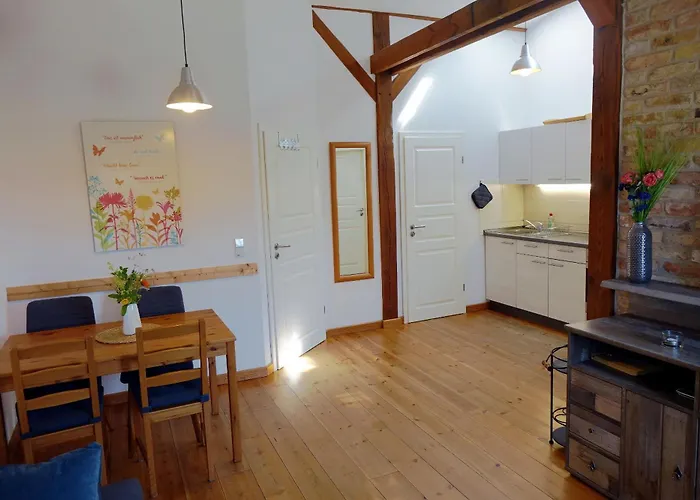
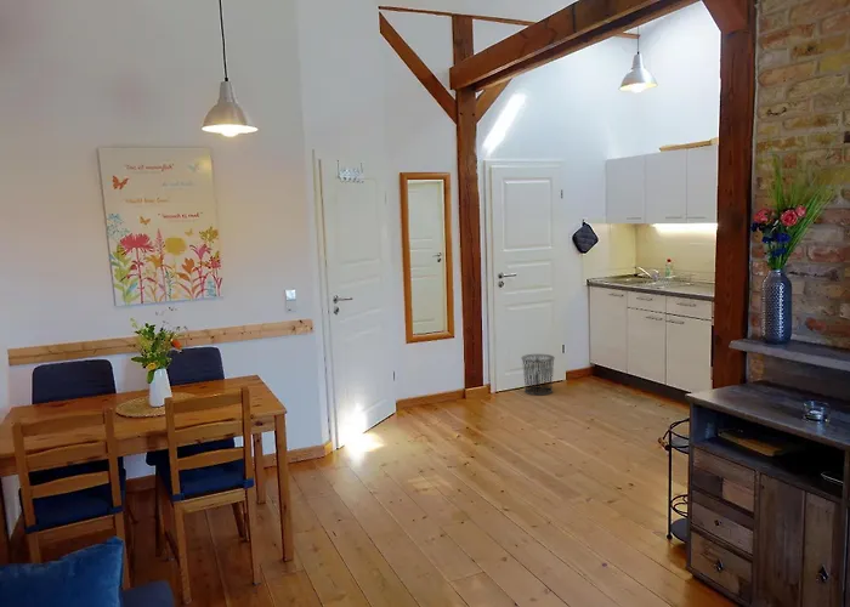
+ waste bin (538, 374)
